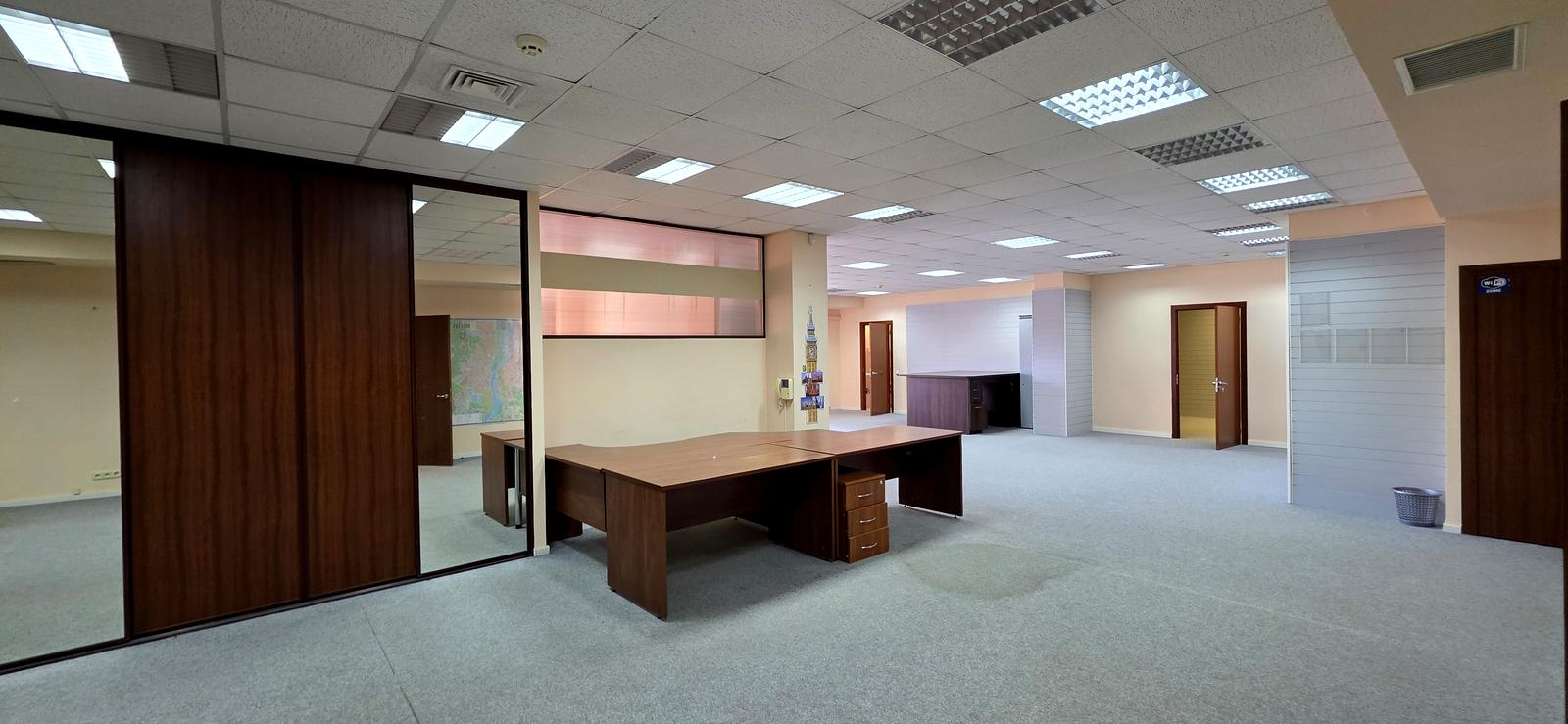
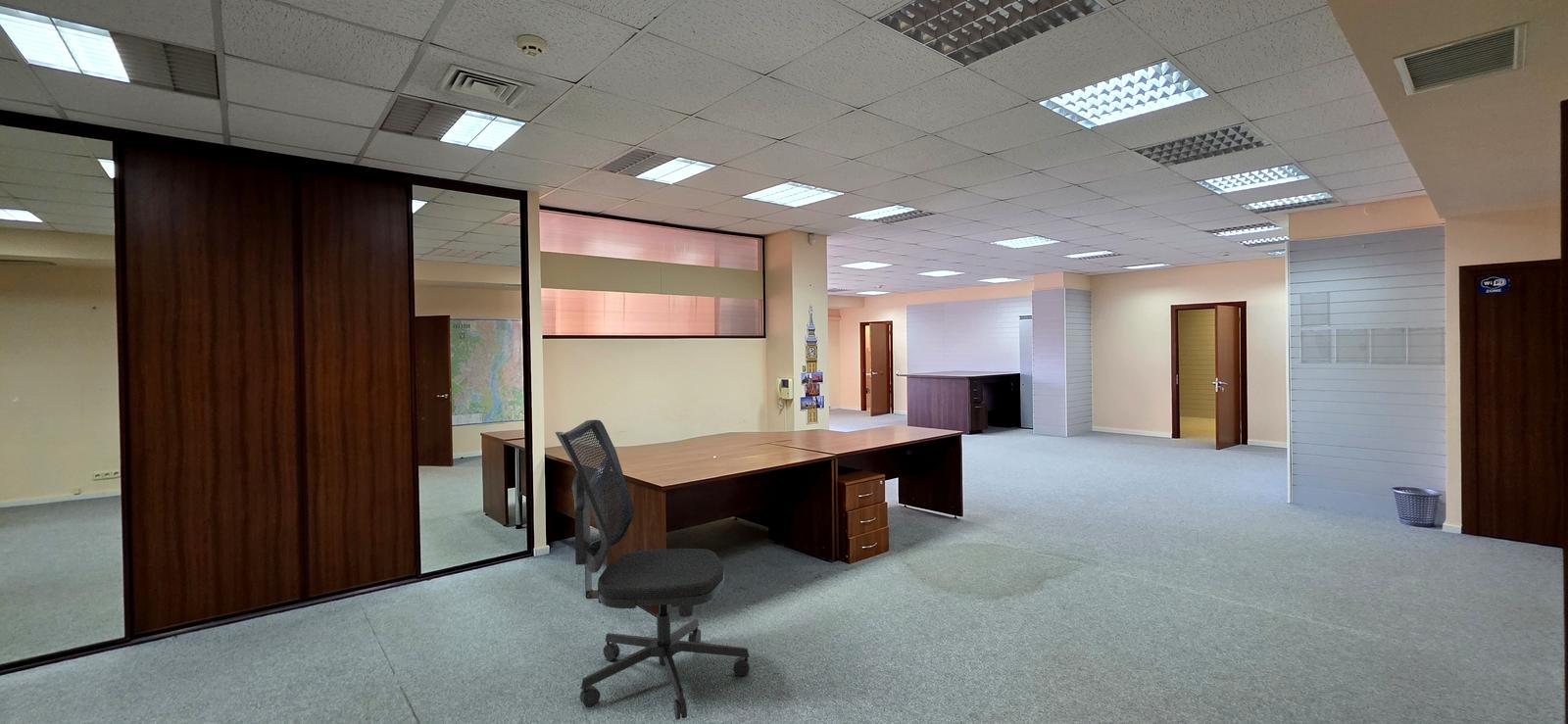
+ office chair (659, 551)
